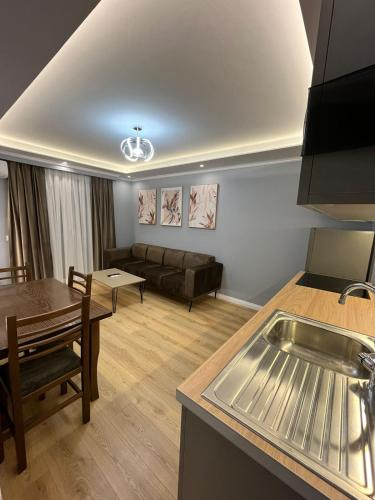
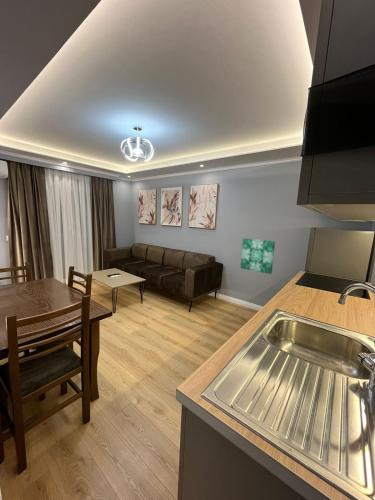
+ wall art (256, 255)
